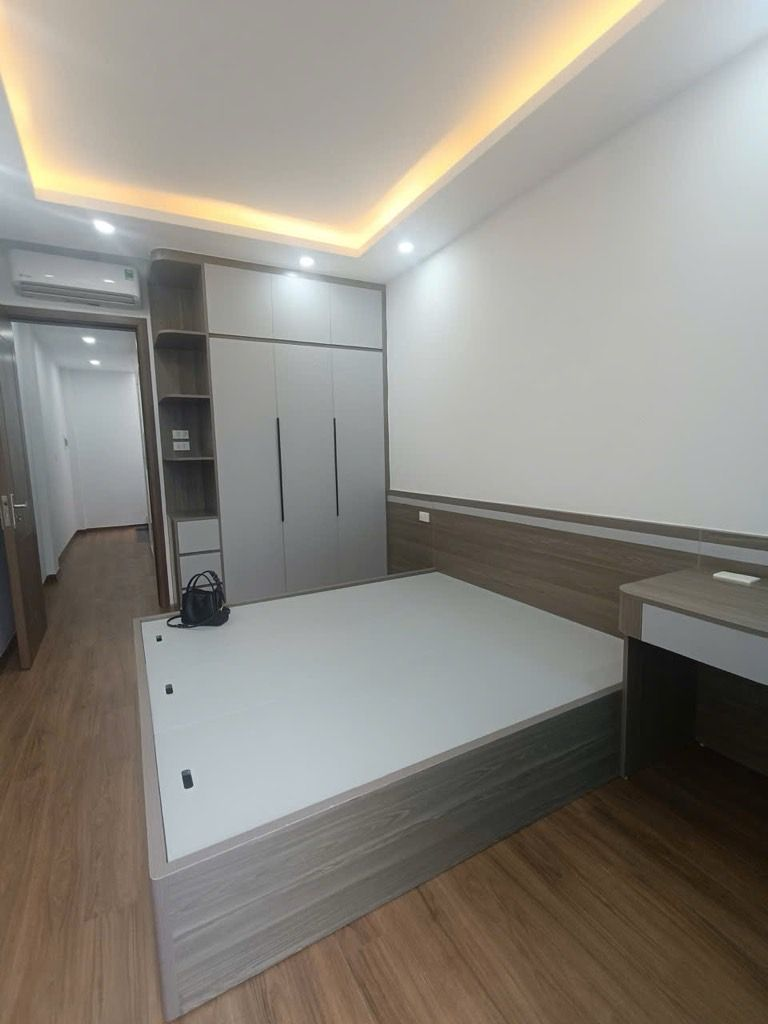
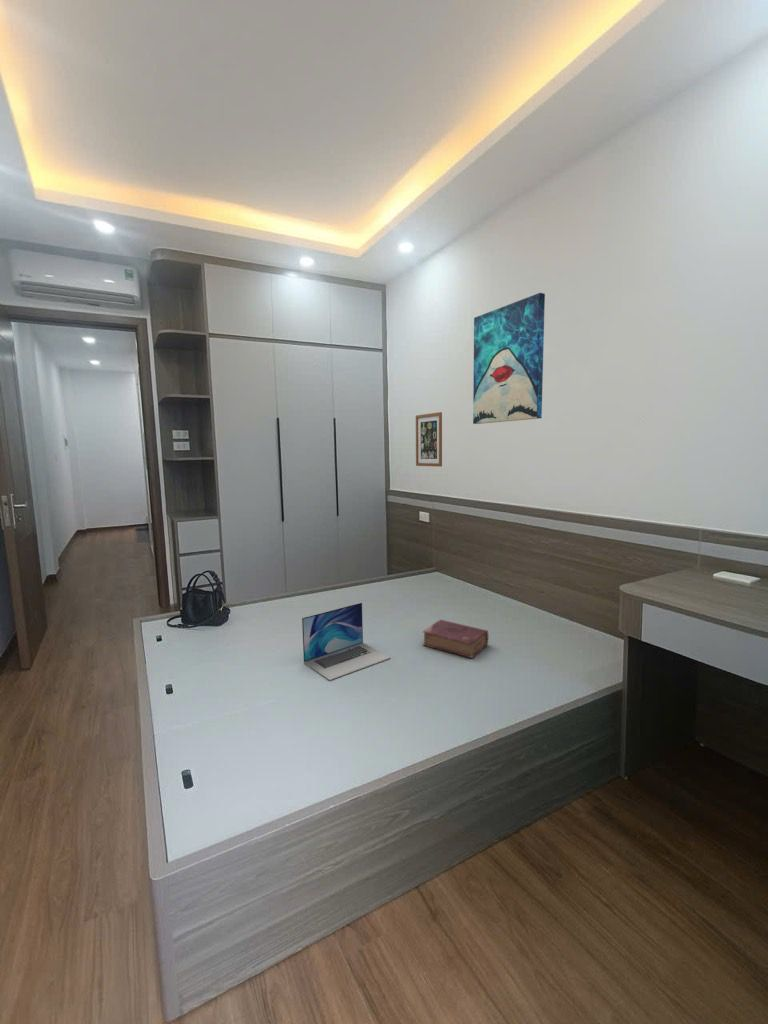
+ wall art (428, 440)
+ wall art (505, 364)
+ laptop (346, 638)
+ book (455, 637)
